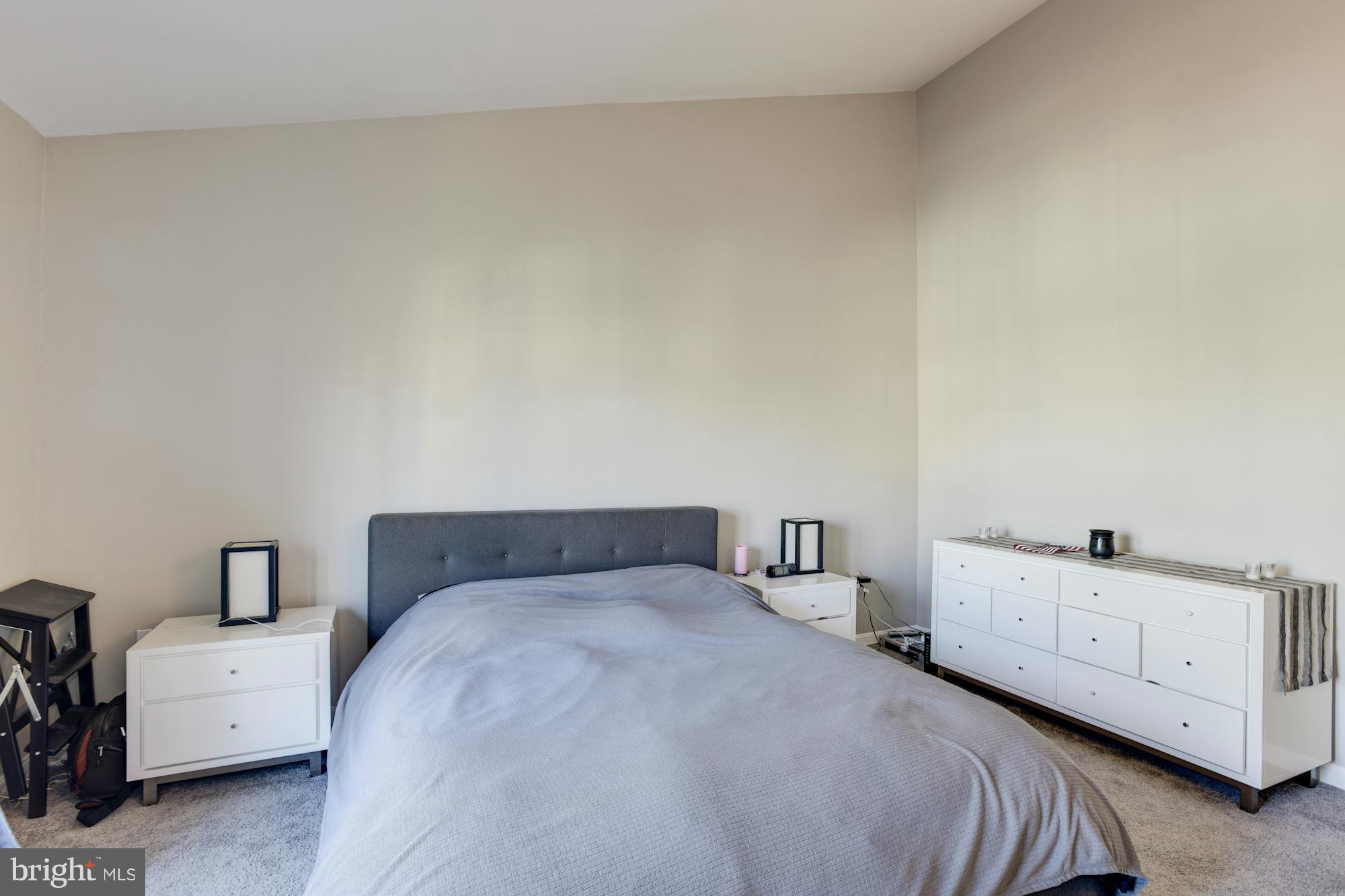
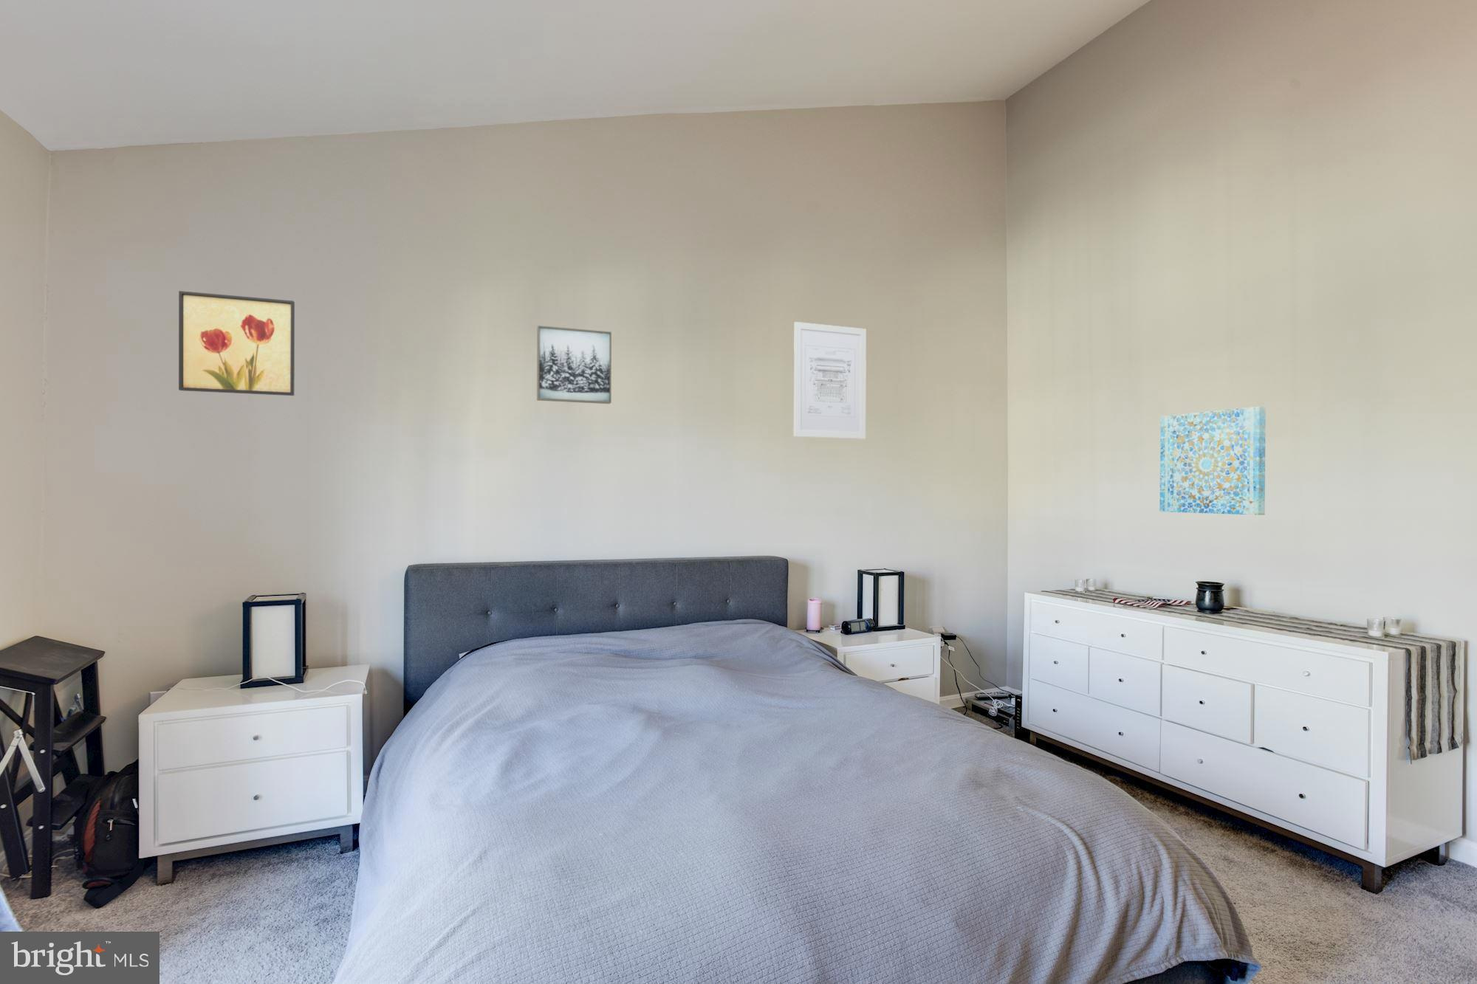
+ wall art (1209, 462)
+ wall art (830, 382)
+ wall art (238, 345)
+ wall art (574, 366)
